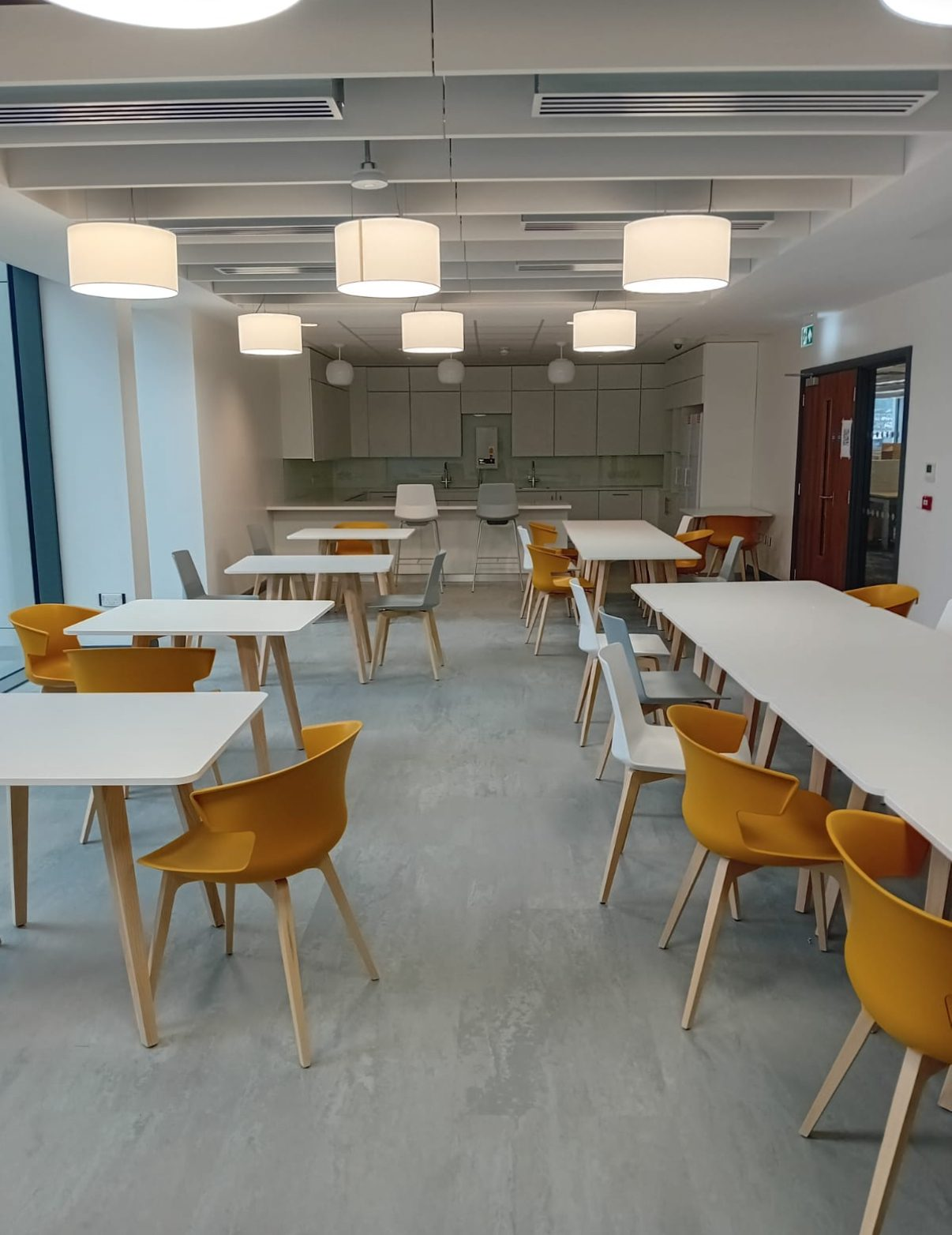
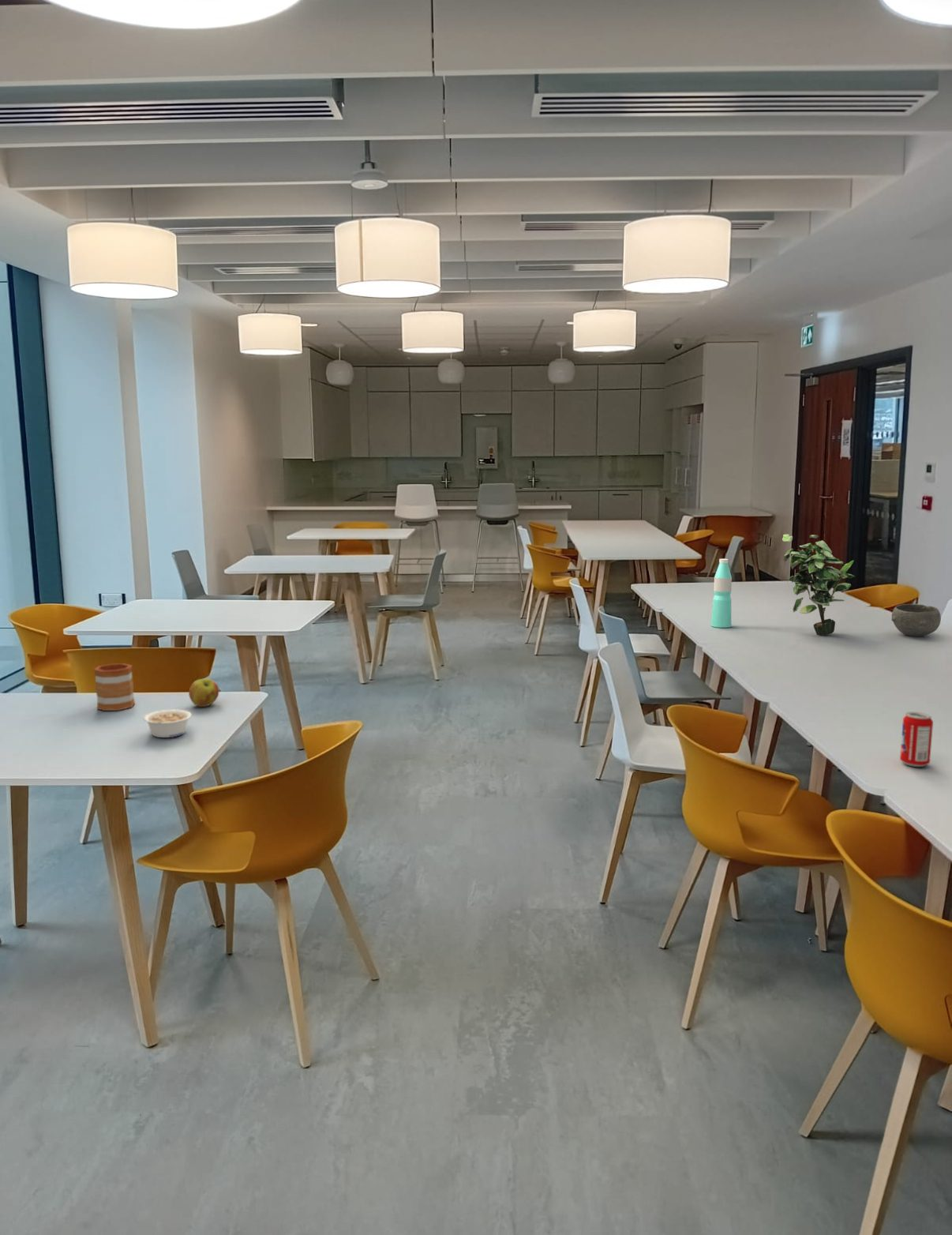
+ water bottle (722, 592)
+ mug (113, 685)
+ bowl (915, 621)
+ apple (204, 693)
+ potted plant (815, 585)
+ beverage can (916, 739)
+ legume (168, 723)
